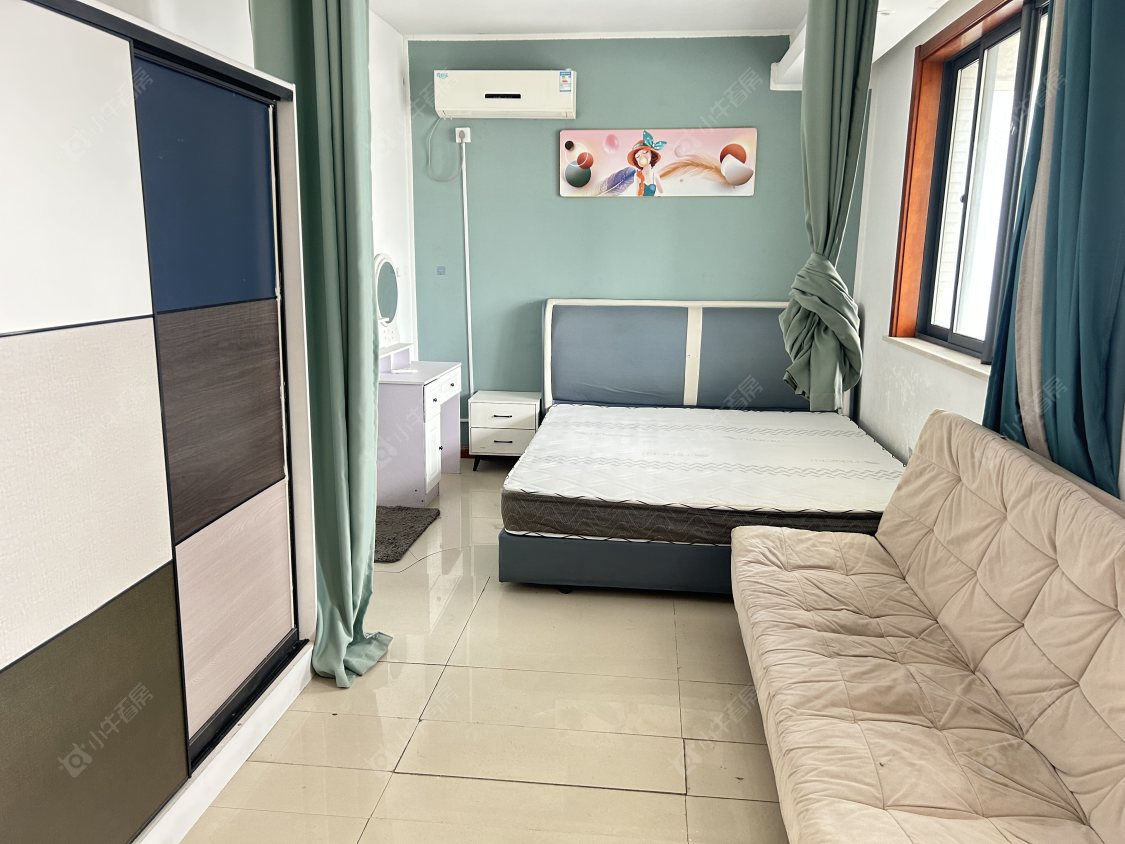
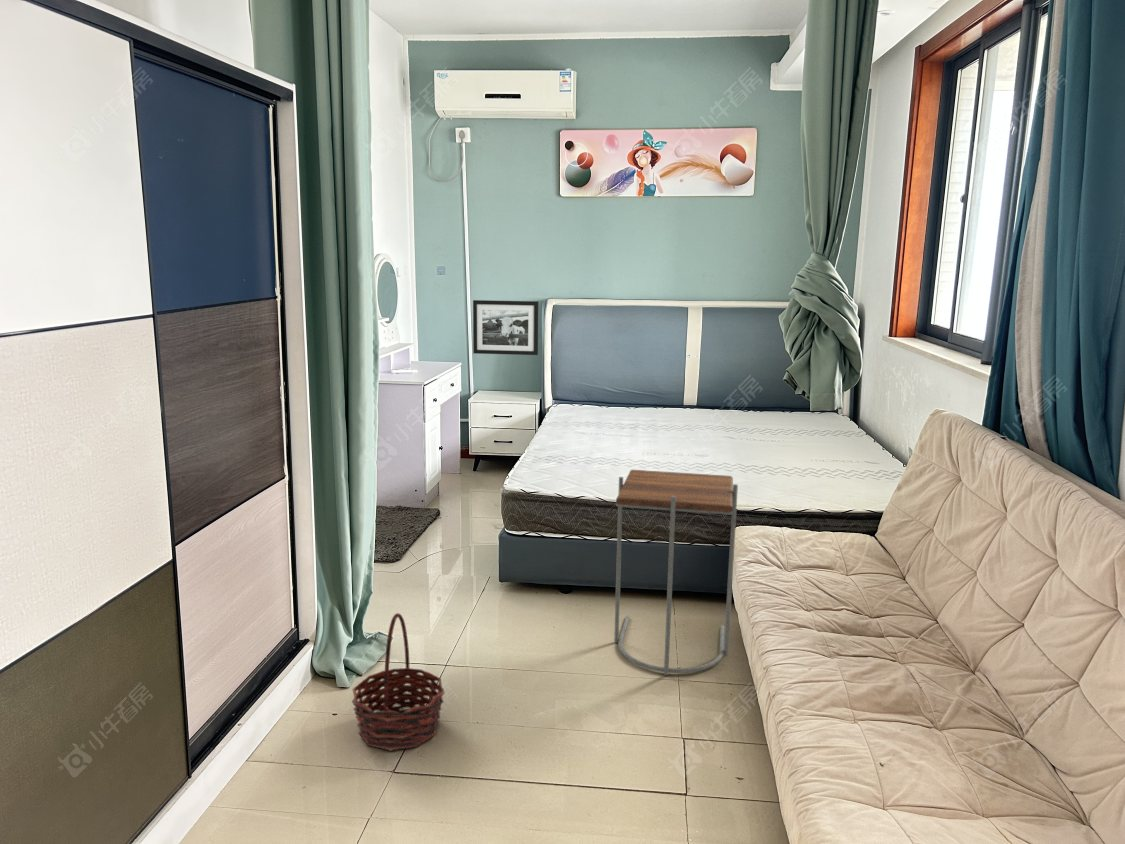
+ basket (397, 673)
+ picture frame (505, 327)
+ side table (672, 566)
